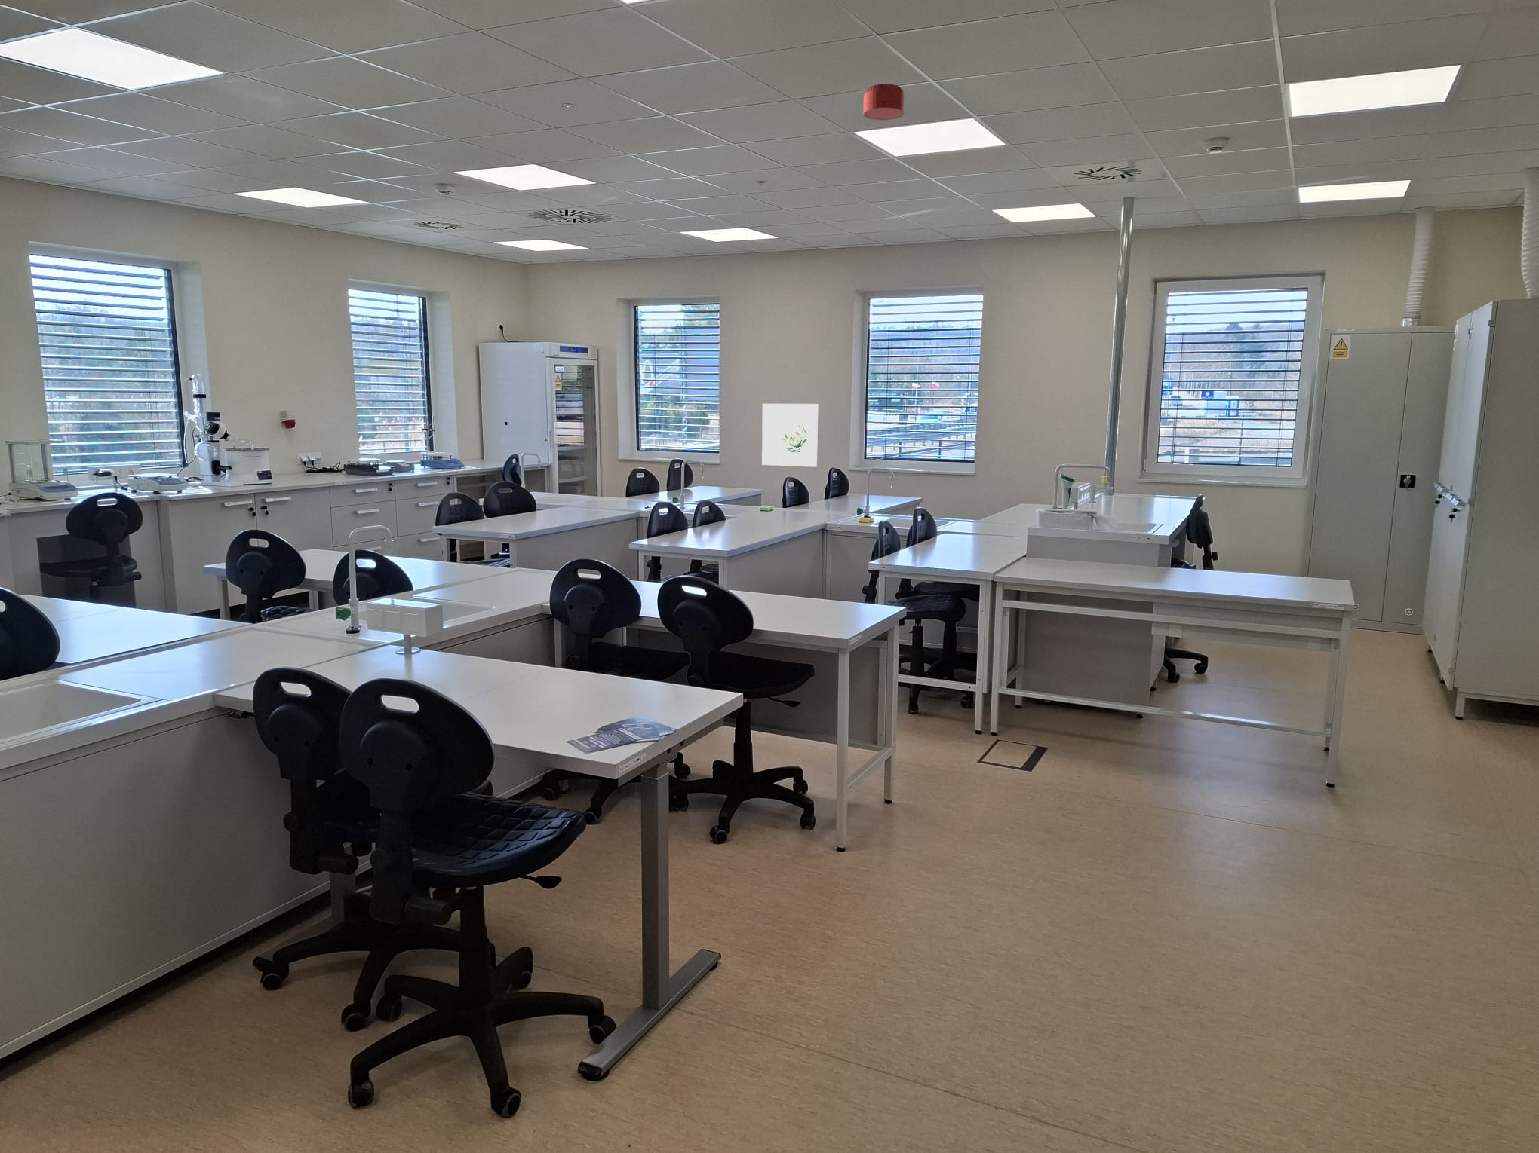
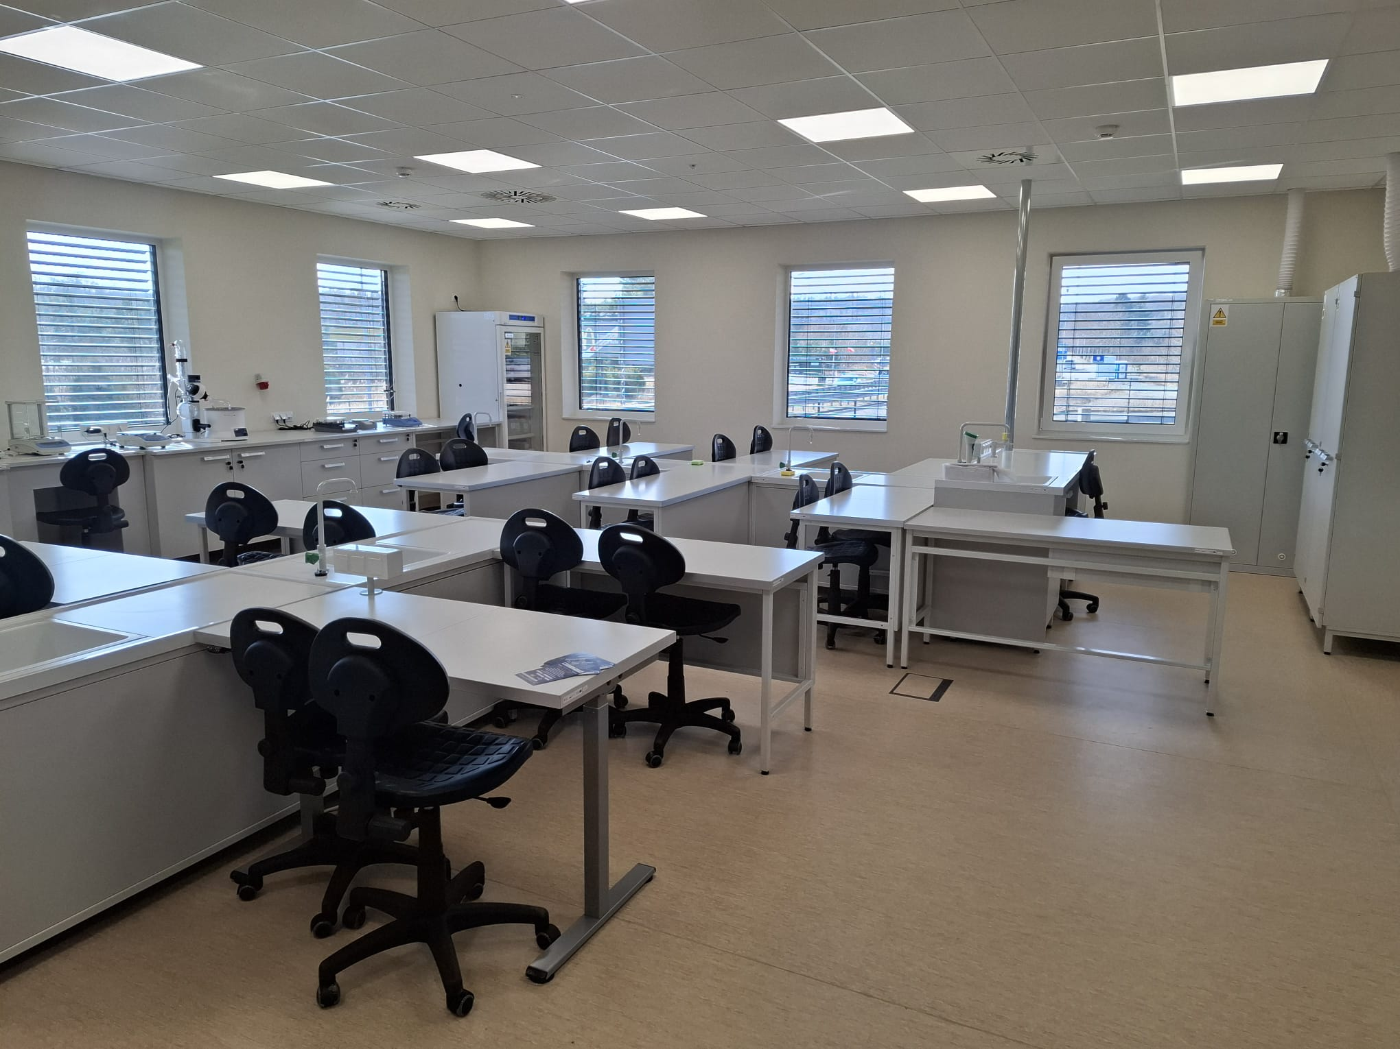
- wall art (789, 435)
- smoke detector (883, 101)
